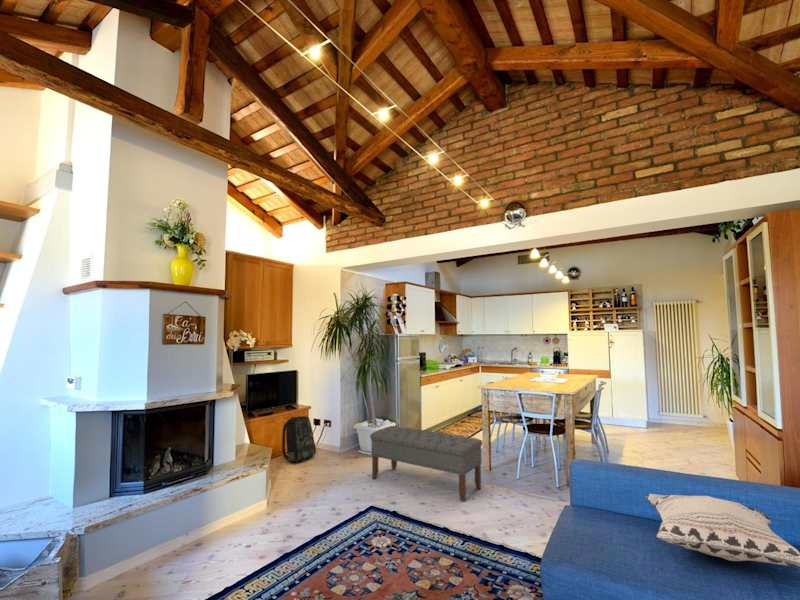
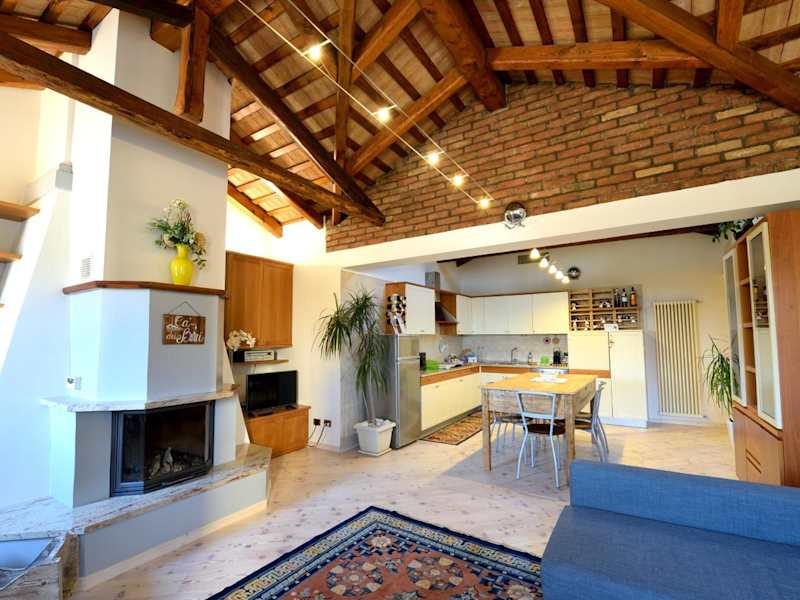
- bench (424, 458)
- decorative pillow (714, 524)
- backpack (297, 437)
